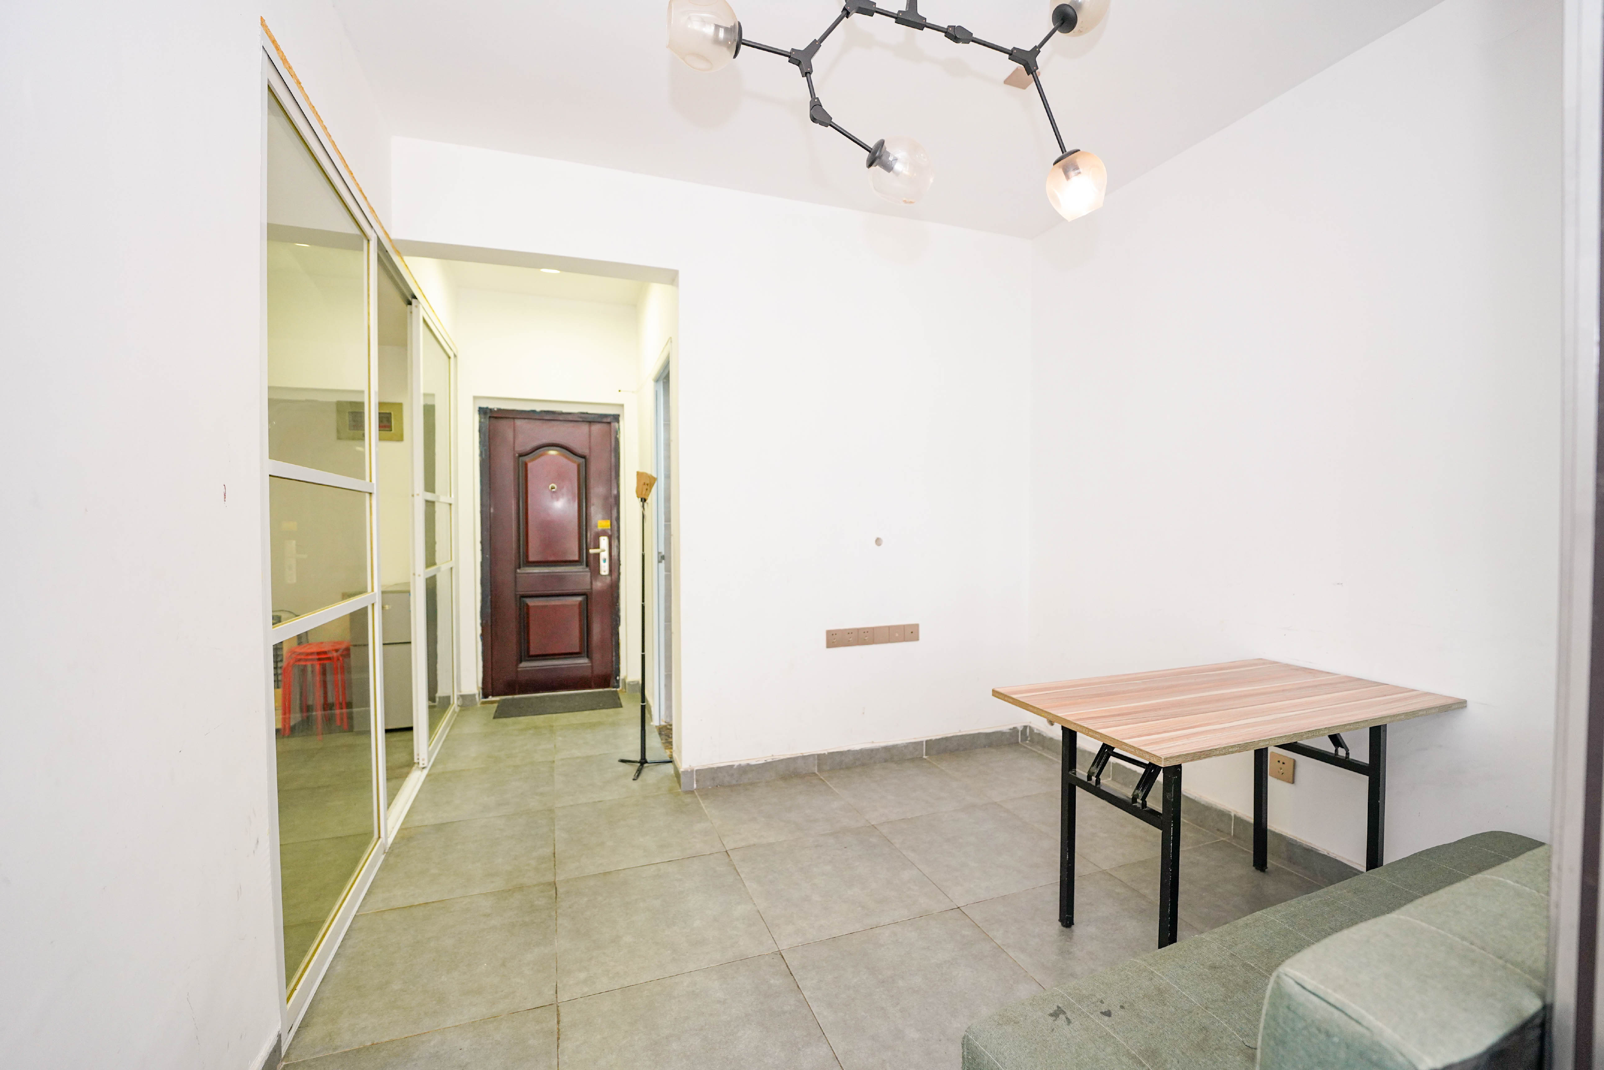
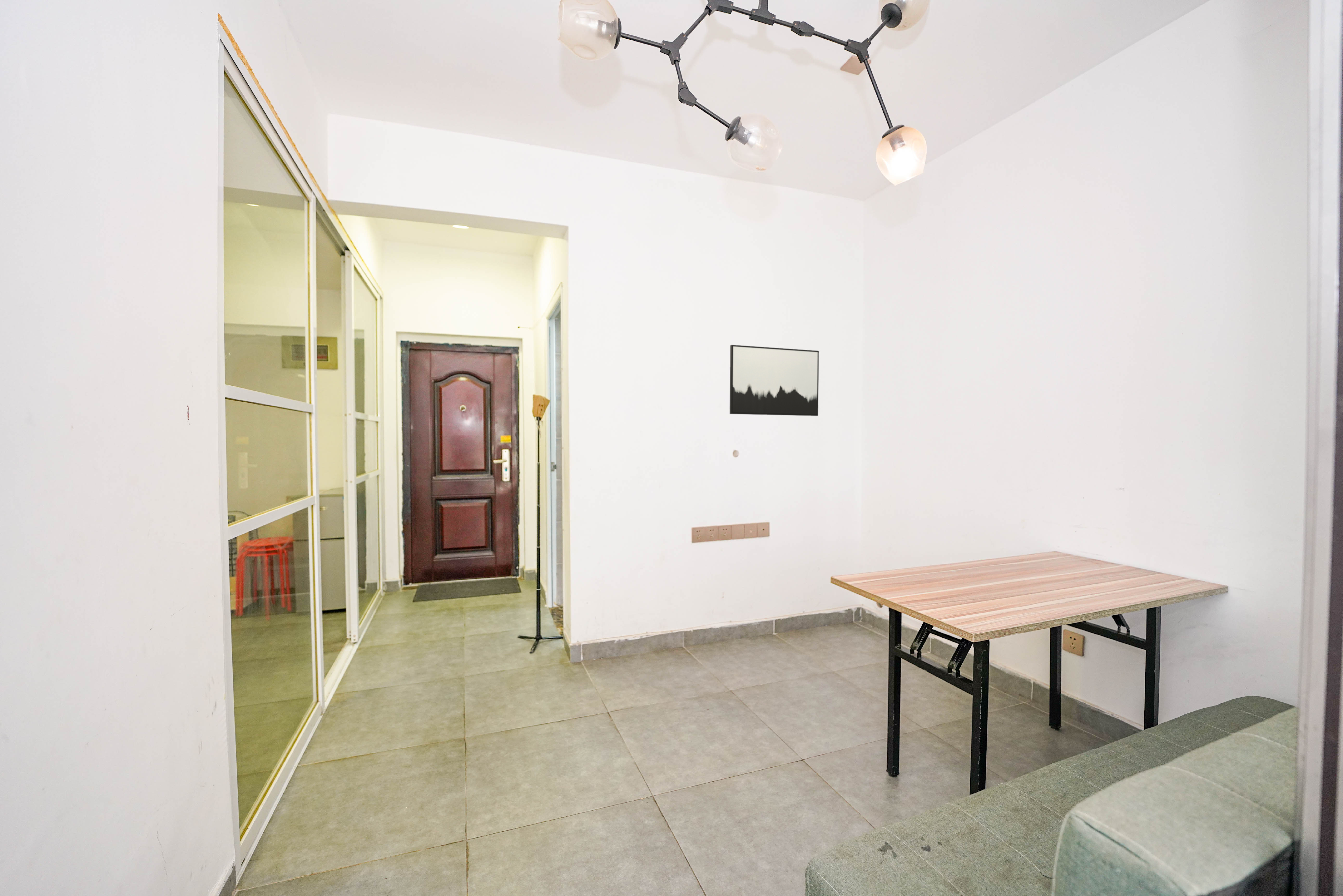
+ wall art (775, 381)
